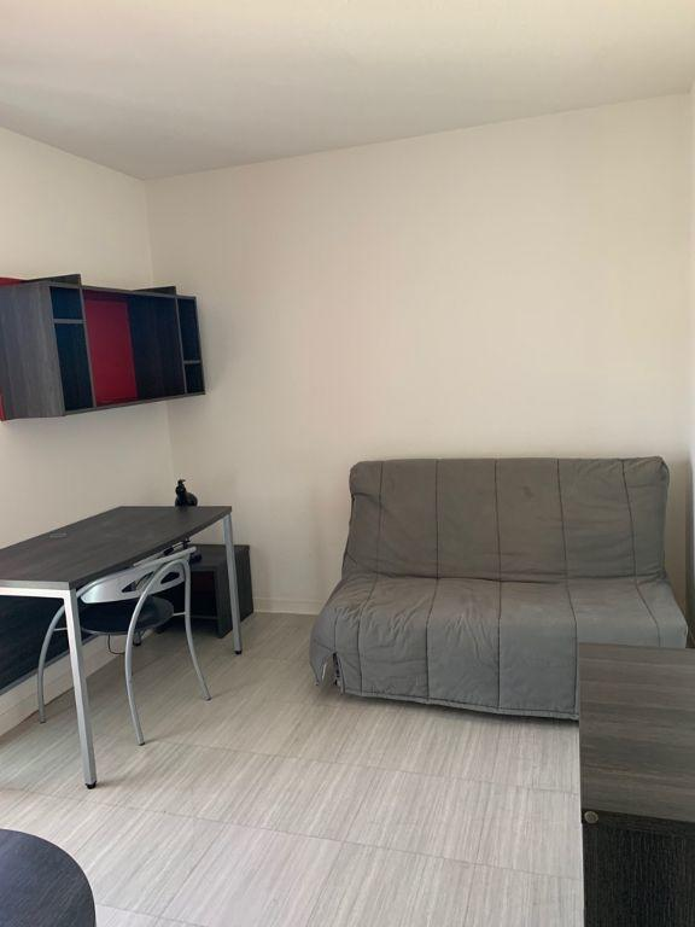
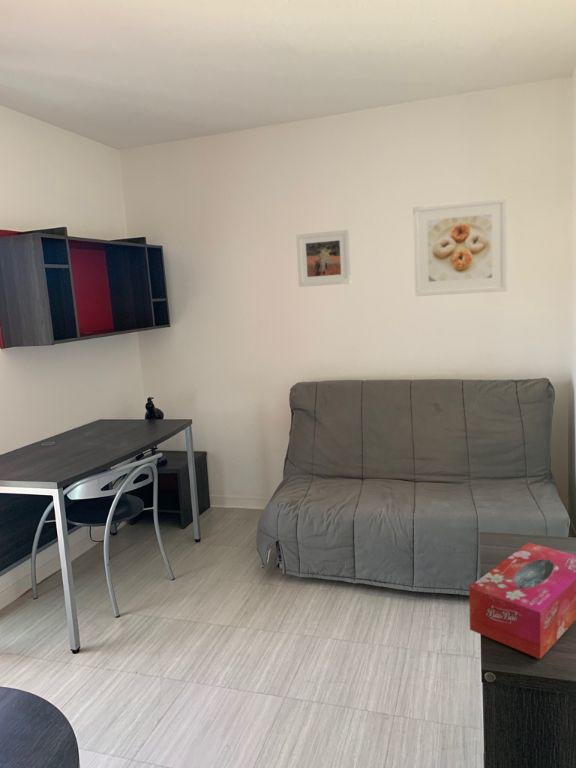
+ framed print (323, 258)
+ tissue box (533, 594)
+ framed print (459, 248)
